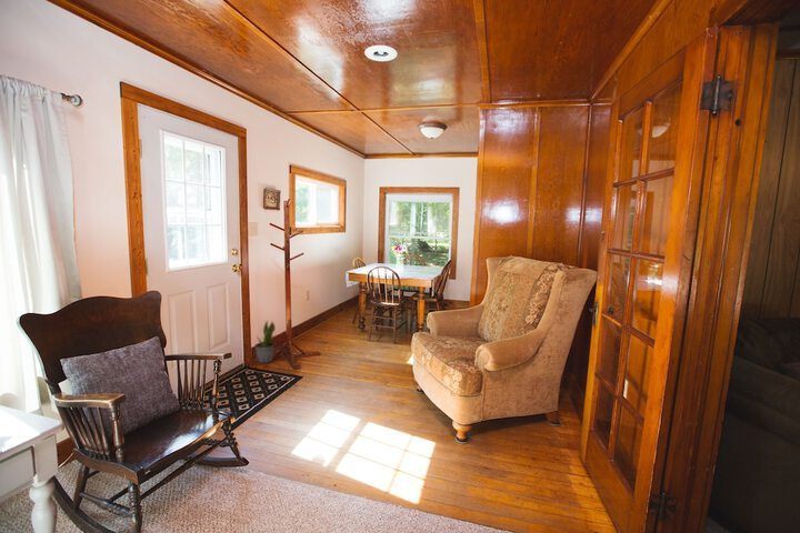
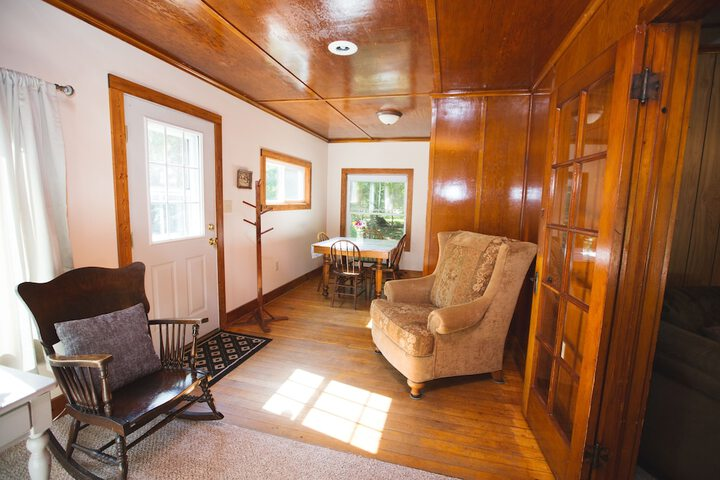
- potted plant (264, 341)
